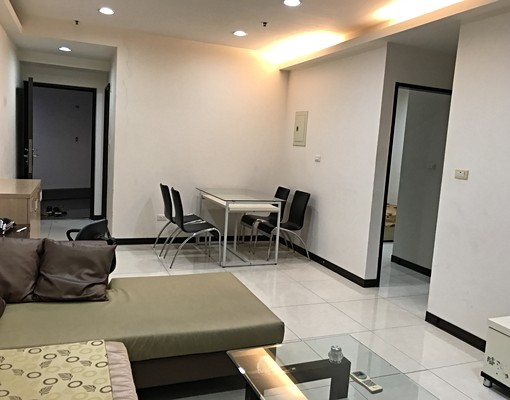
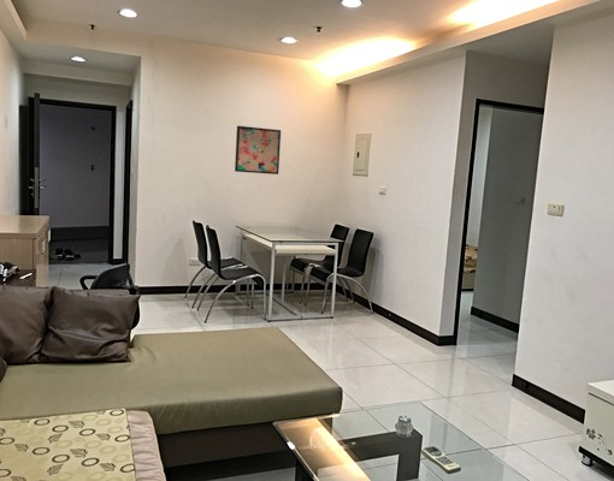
+ wall art (258, 150)
